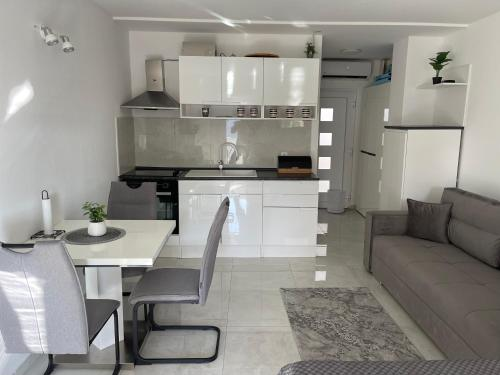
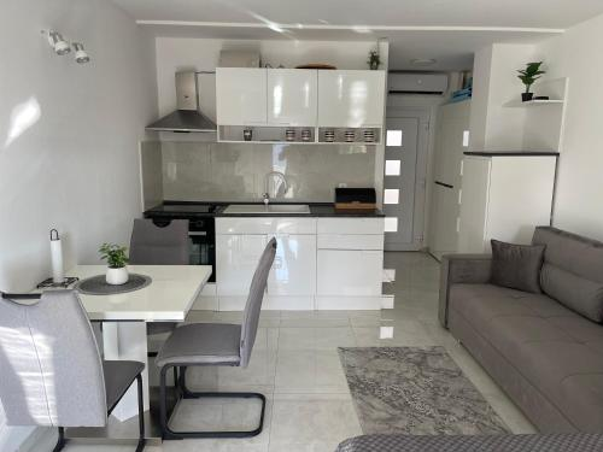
- waste bin (336, 201)
